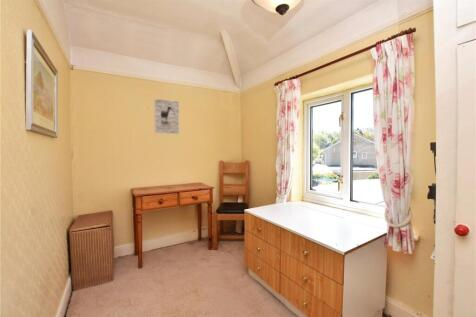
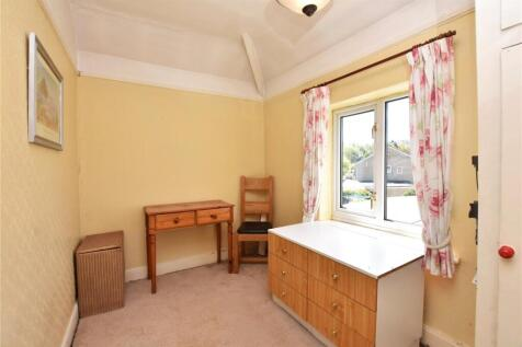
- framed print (167, 116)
